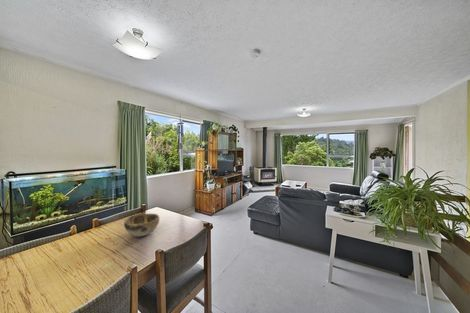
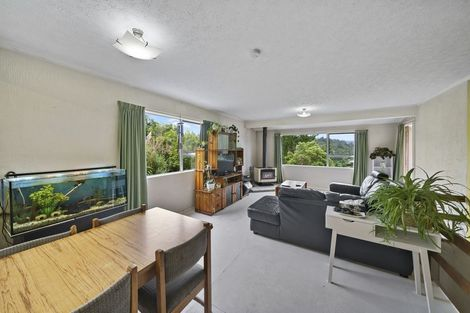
- decorative bowl (142, 226)
